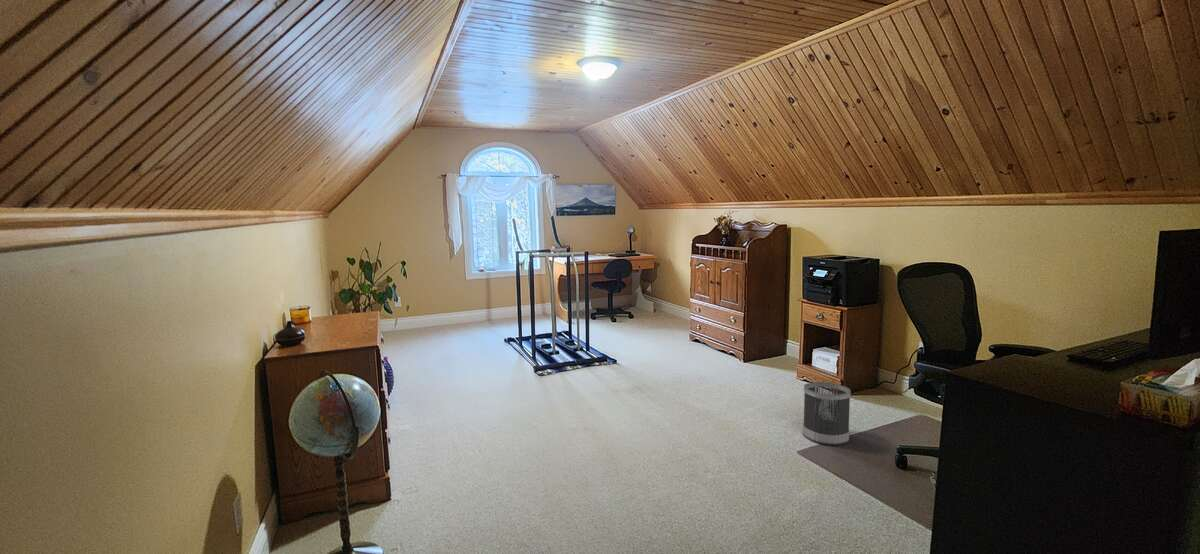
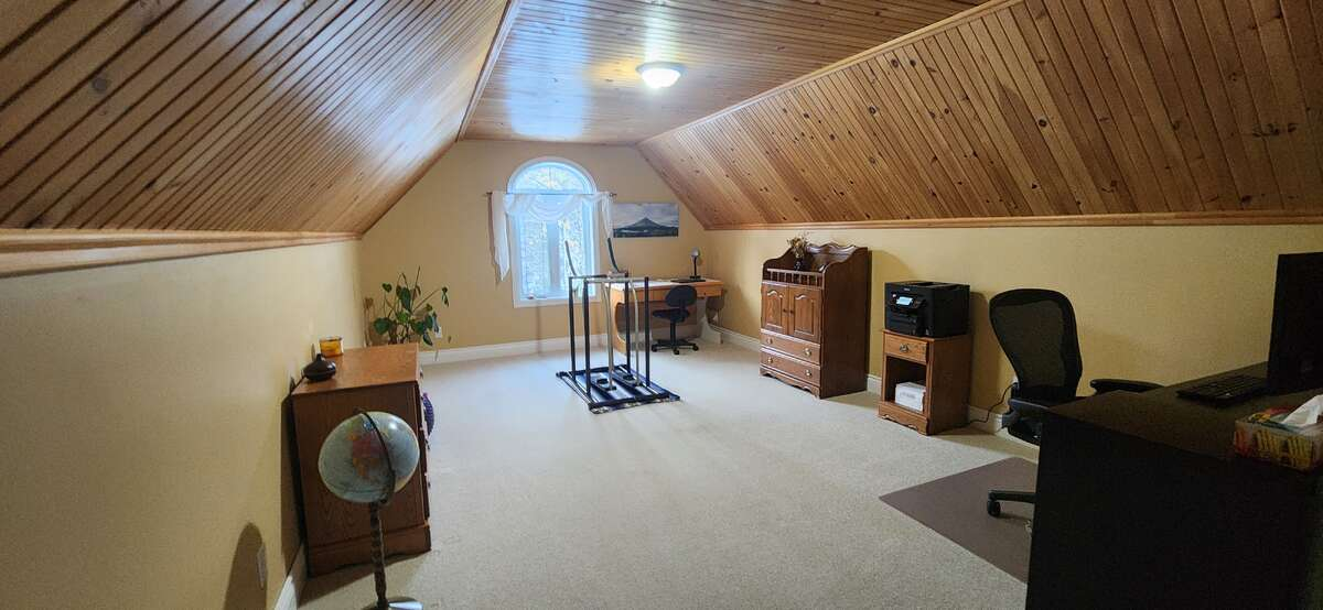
- wastebasket (826, 412)
